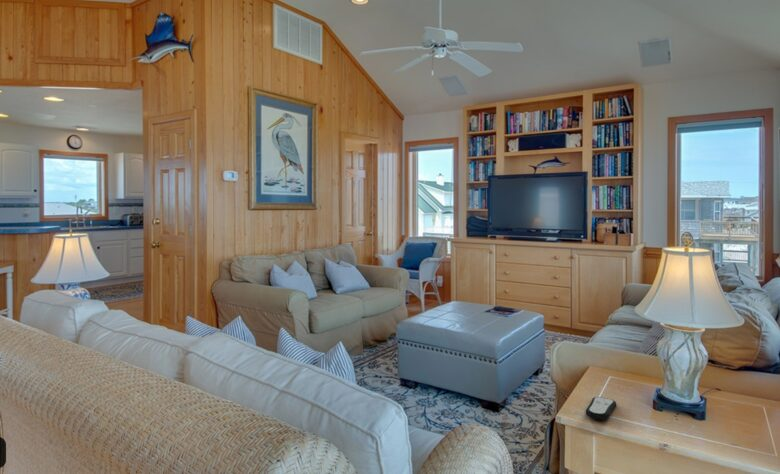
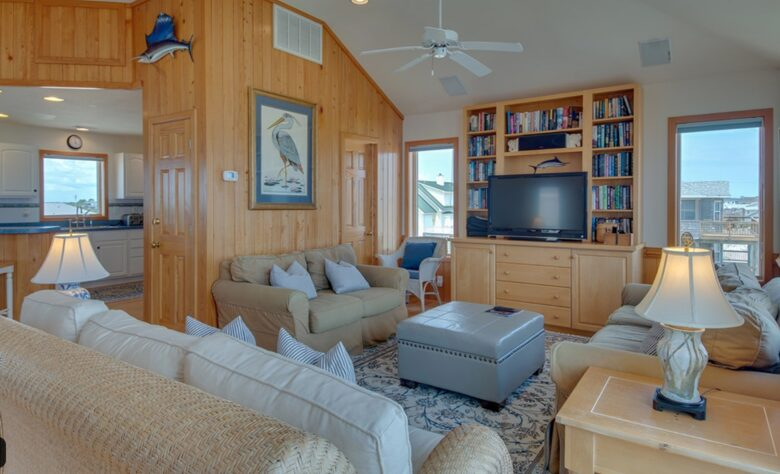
- remote control (600, 407)
